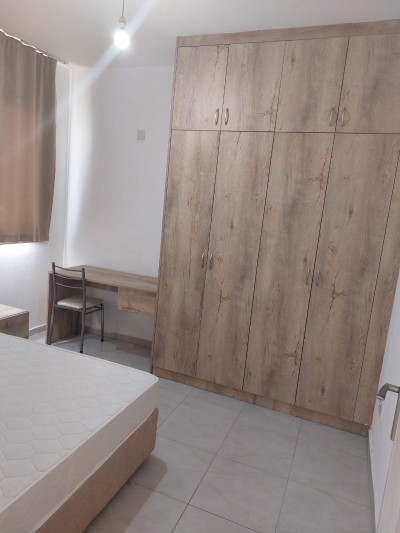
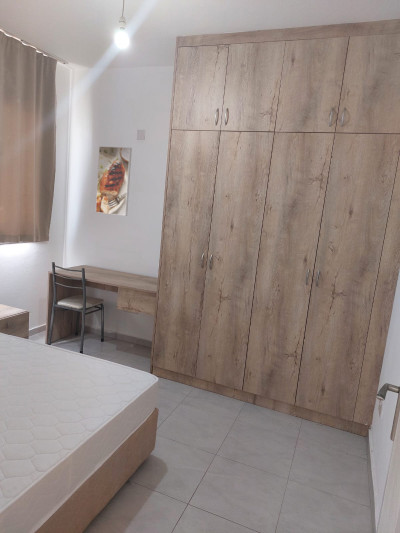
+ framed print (113, 181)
